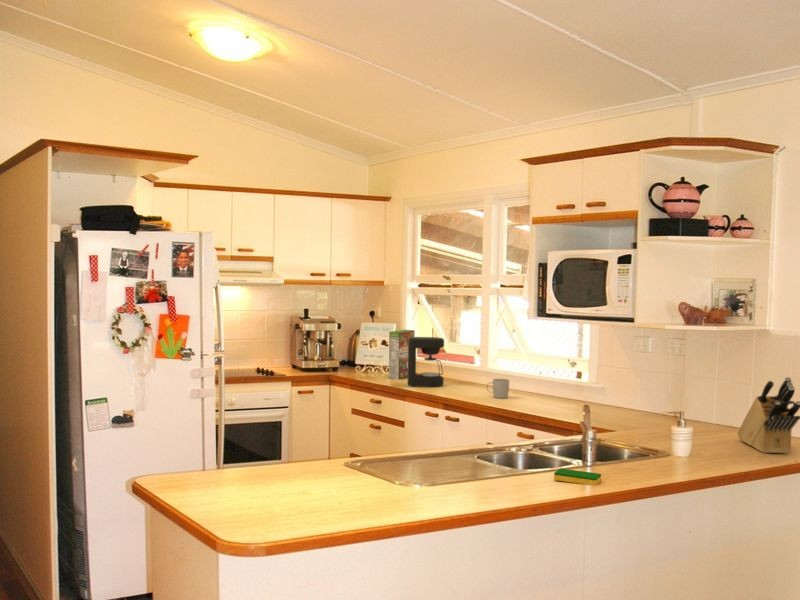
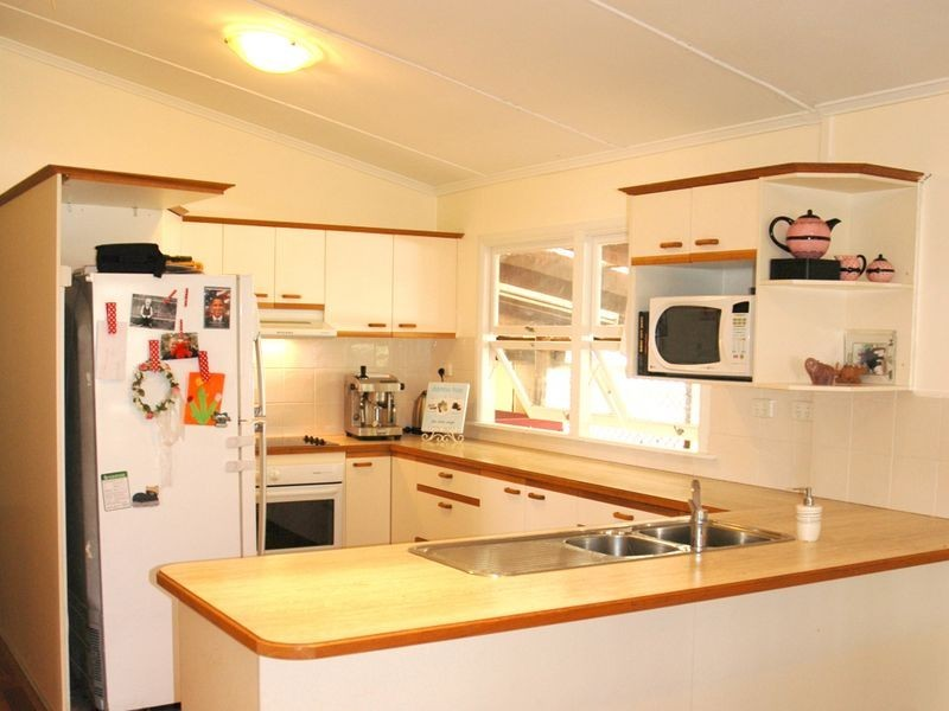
- coffee maker (425, 359)
- cereal box (401, 354)
- mug (497, 388)
- knife block (768, 411)
- dish sponge (577, 476)
